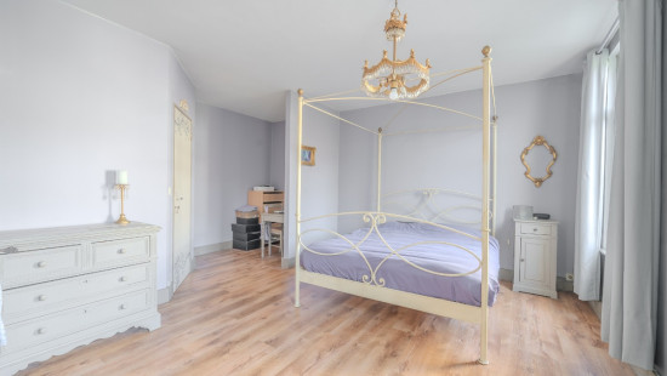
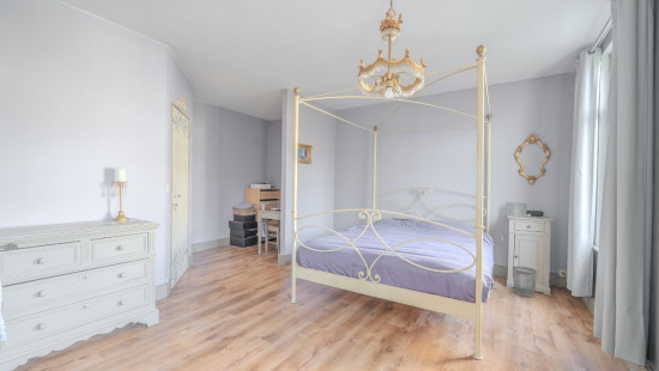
+ wastebasket (524, 281)
